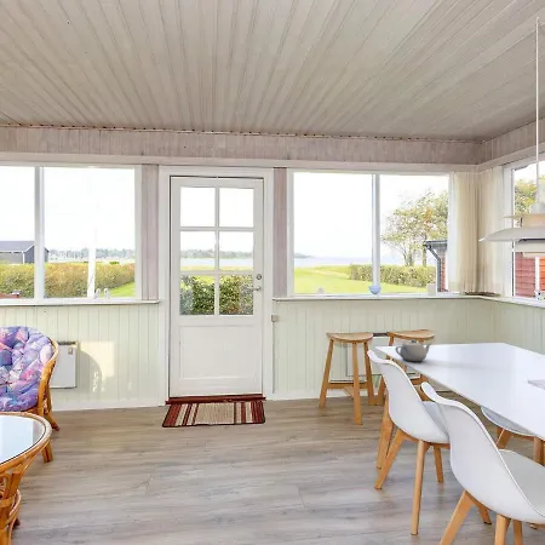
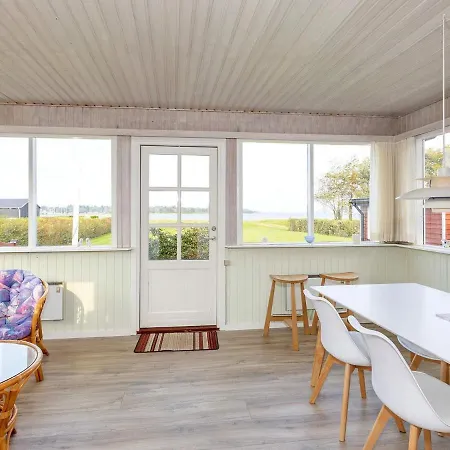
- teapot (413, 349)
